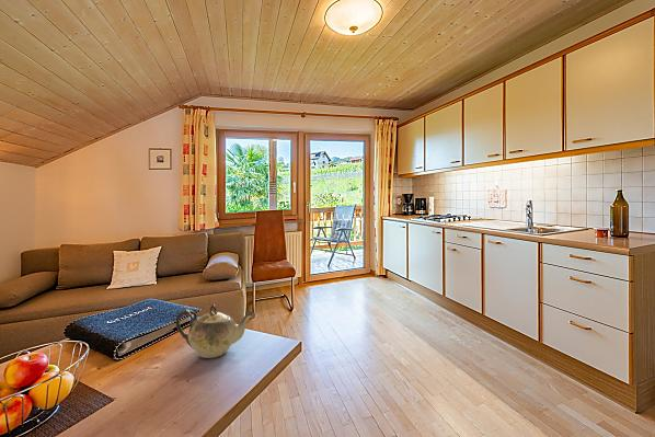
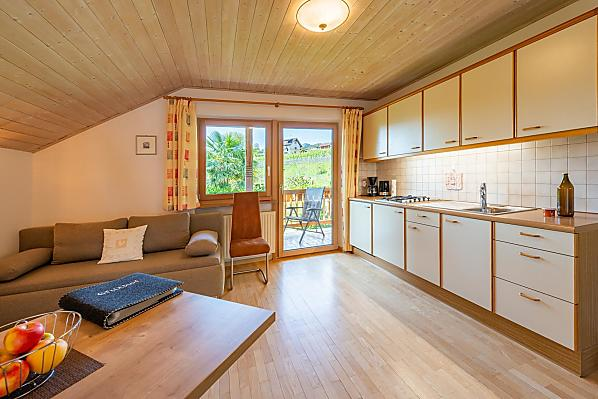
- teapot (217, 327)
